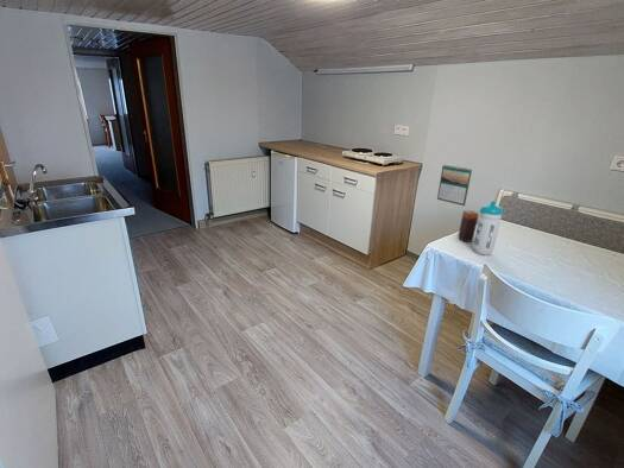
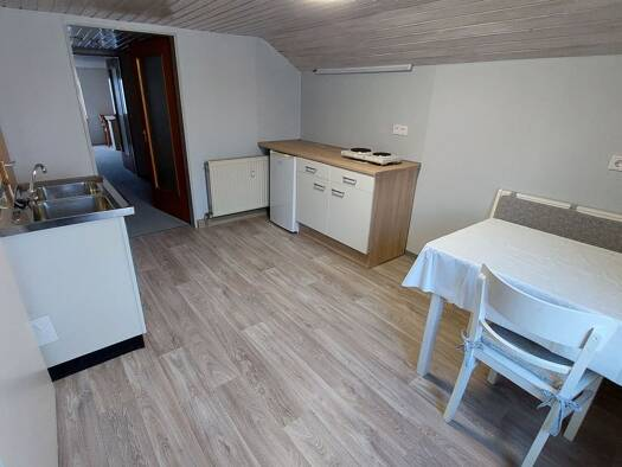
- candle (467, 226)
- calendar (453, 184)
- water bottle (487, 227)
